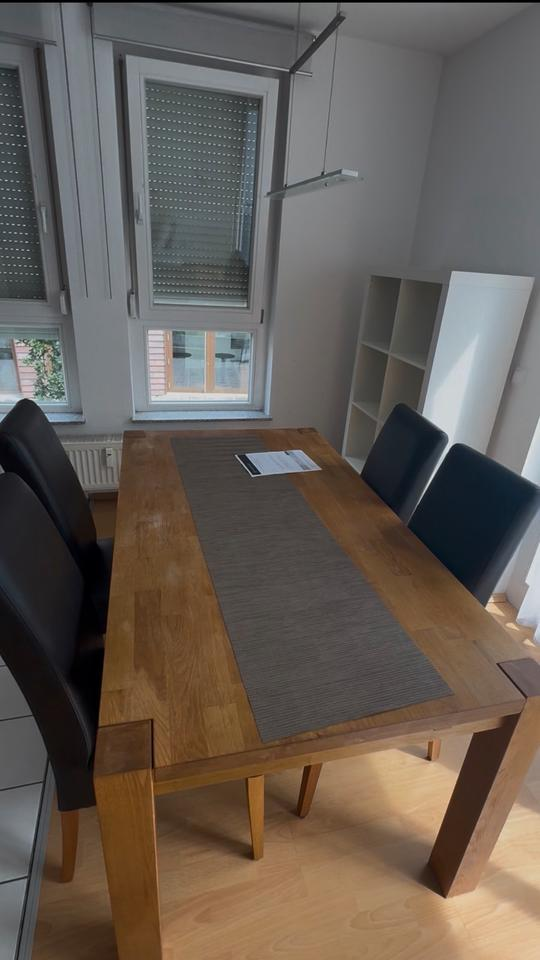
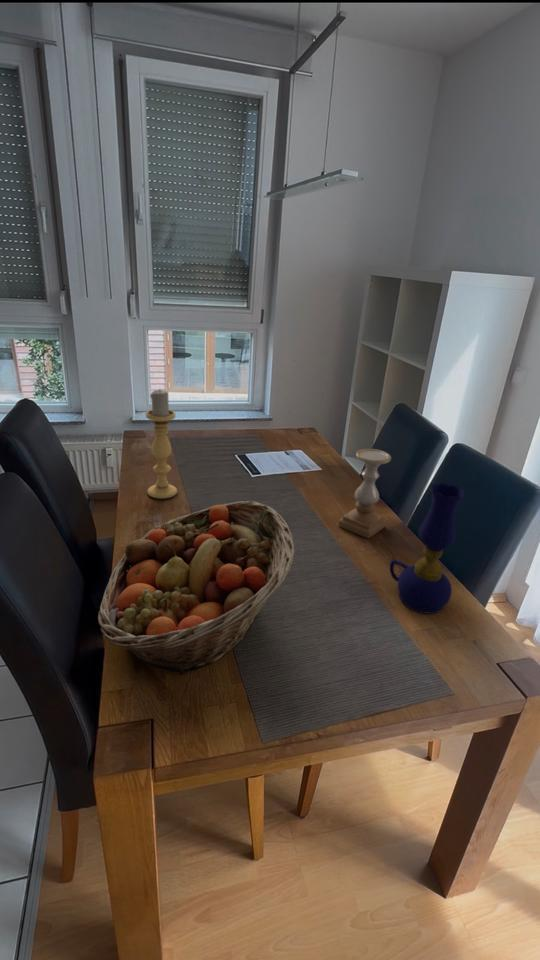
+ candle holder (161, 443)
+ oil lamp (426, 544)
+ candle holder (367, 491)
+ fruit basket (198, 575)
